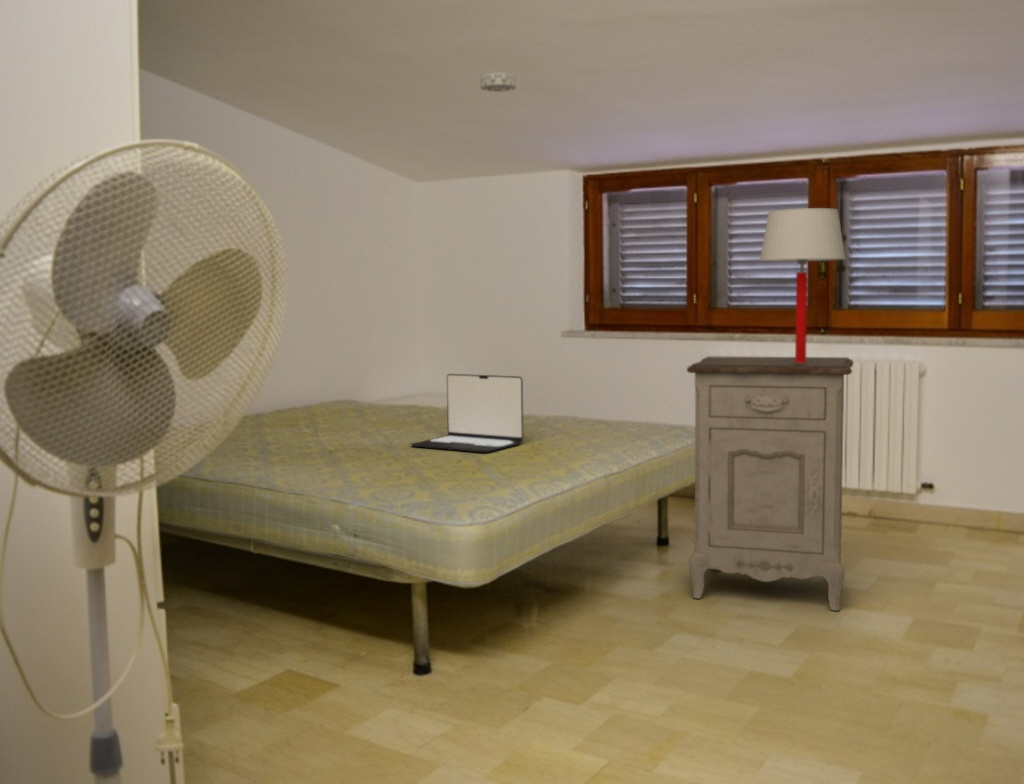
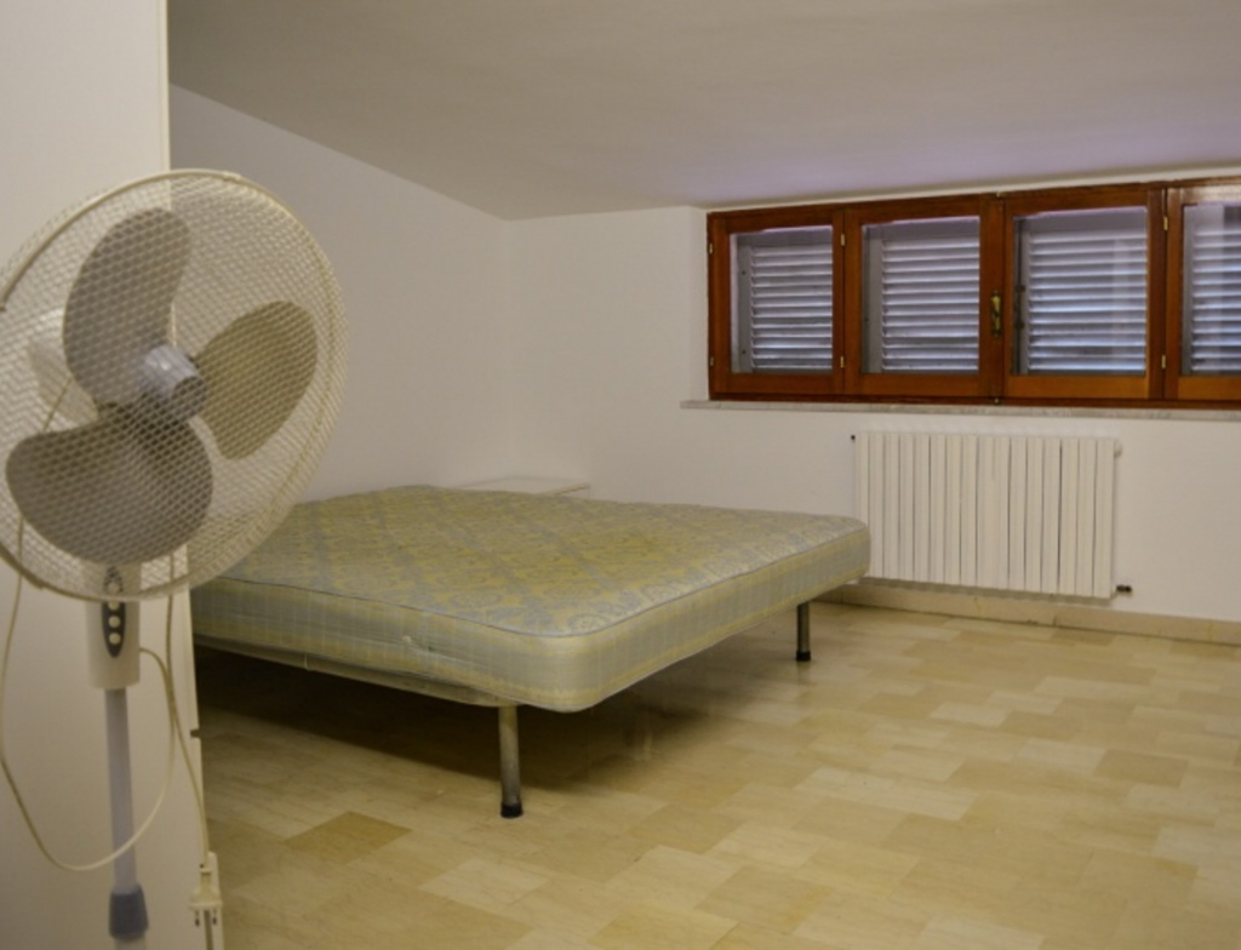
- nightstand (769, 477)
- laptop (465, 411)
- table lamp (801, 286)
- smoke detector (498, 81)
